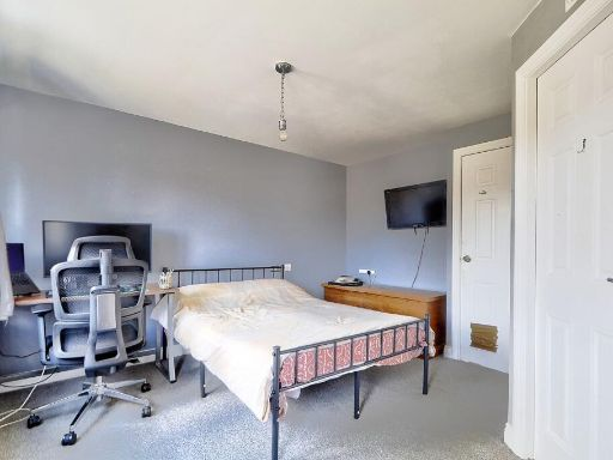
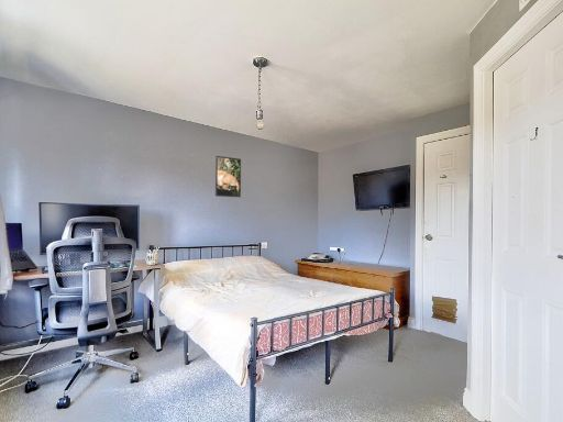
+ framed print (228, 177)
